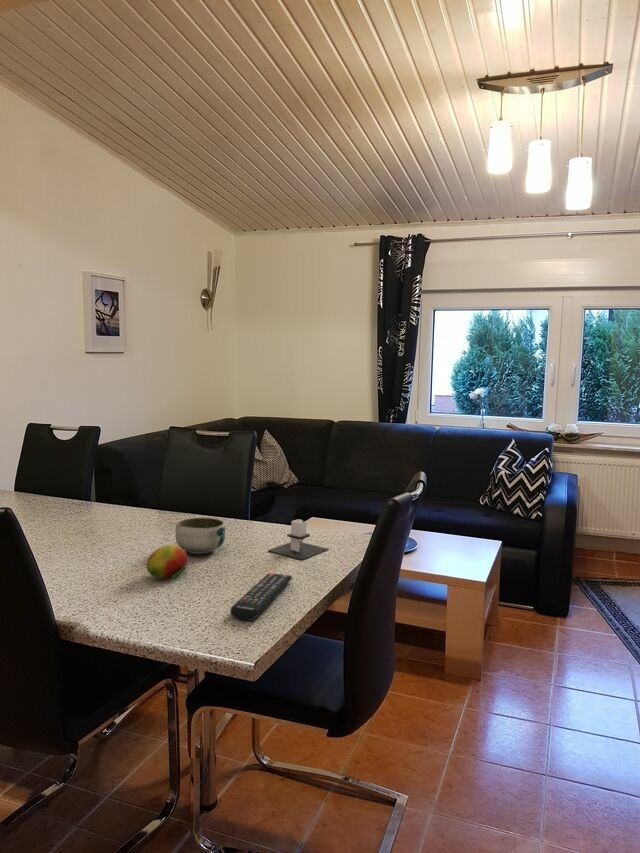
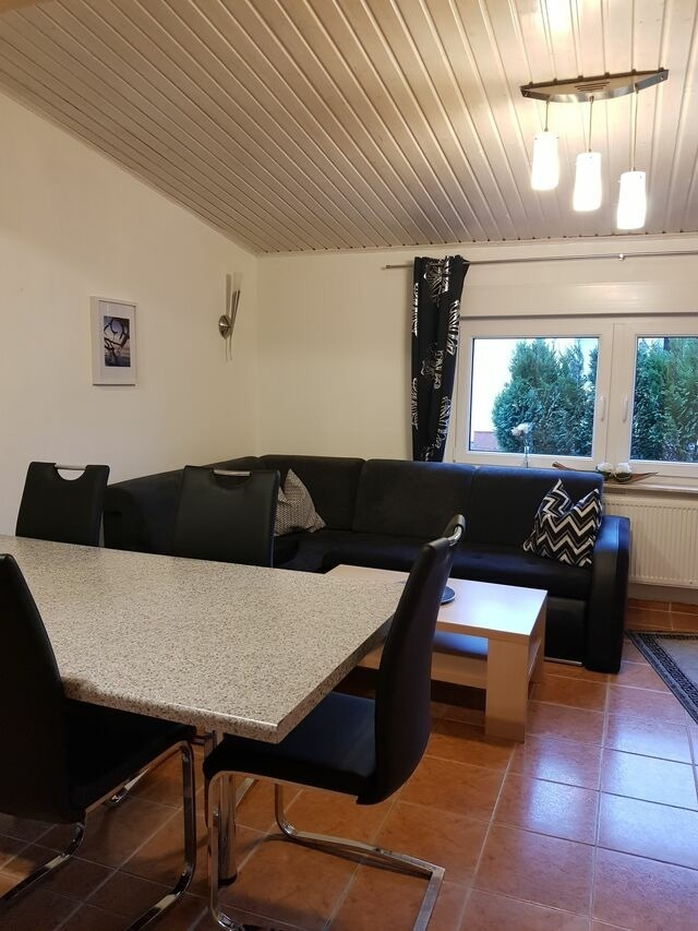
- fruit (167, 561)
- bowl (200, 536)
- remote control (263, 594)
- architectural model (298, 535)
